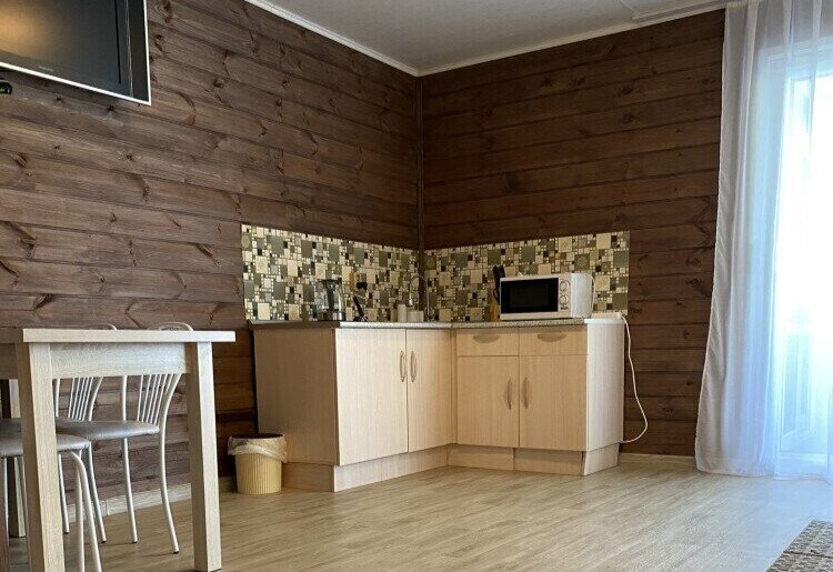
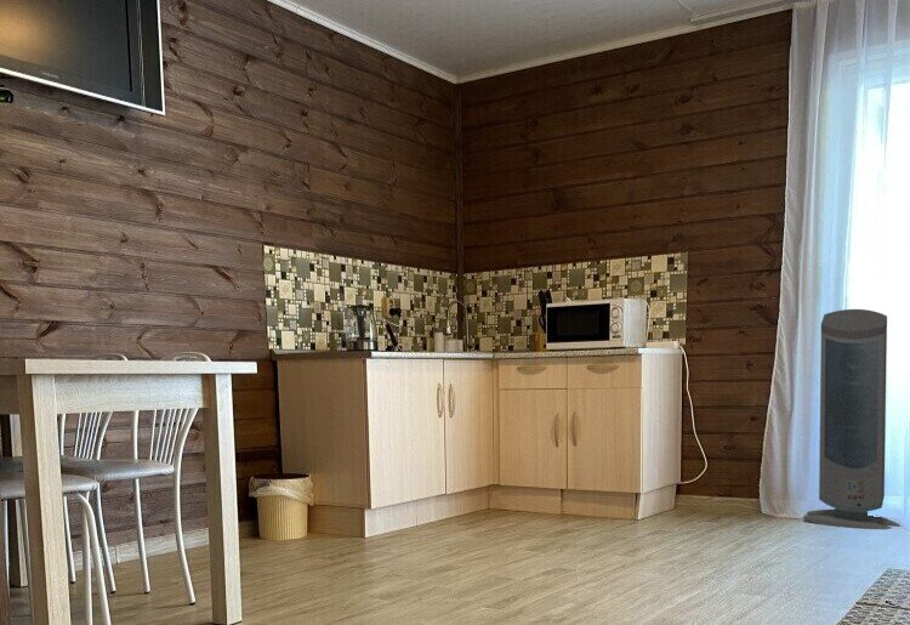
+ air purifier (852, 416)
